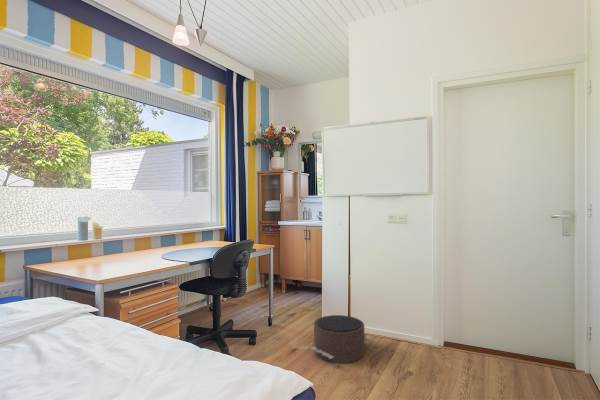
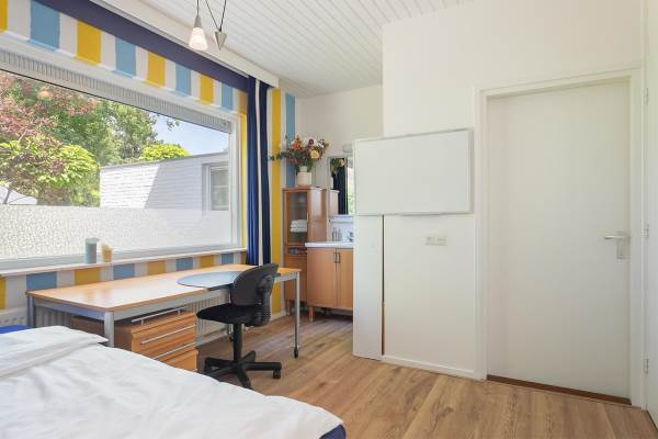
- pouf (341, 338)
